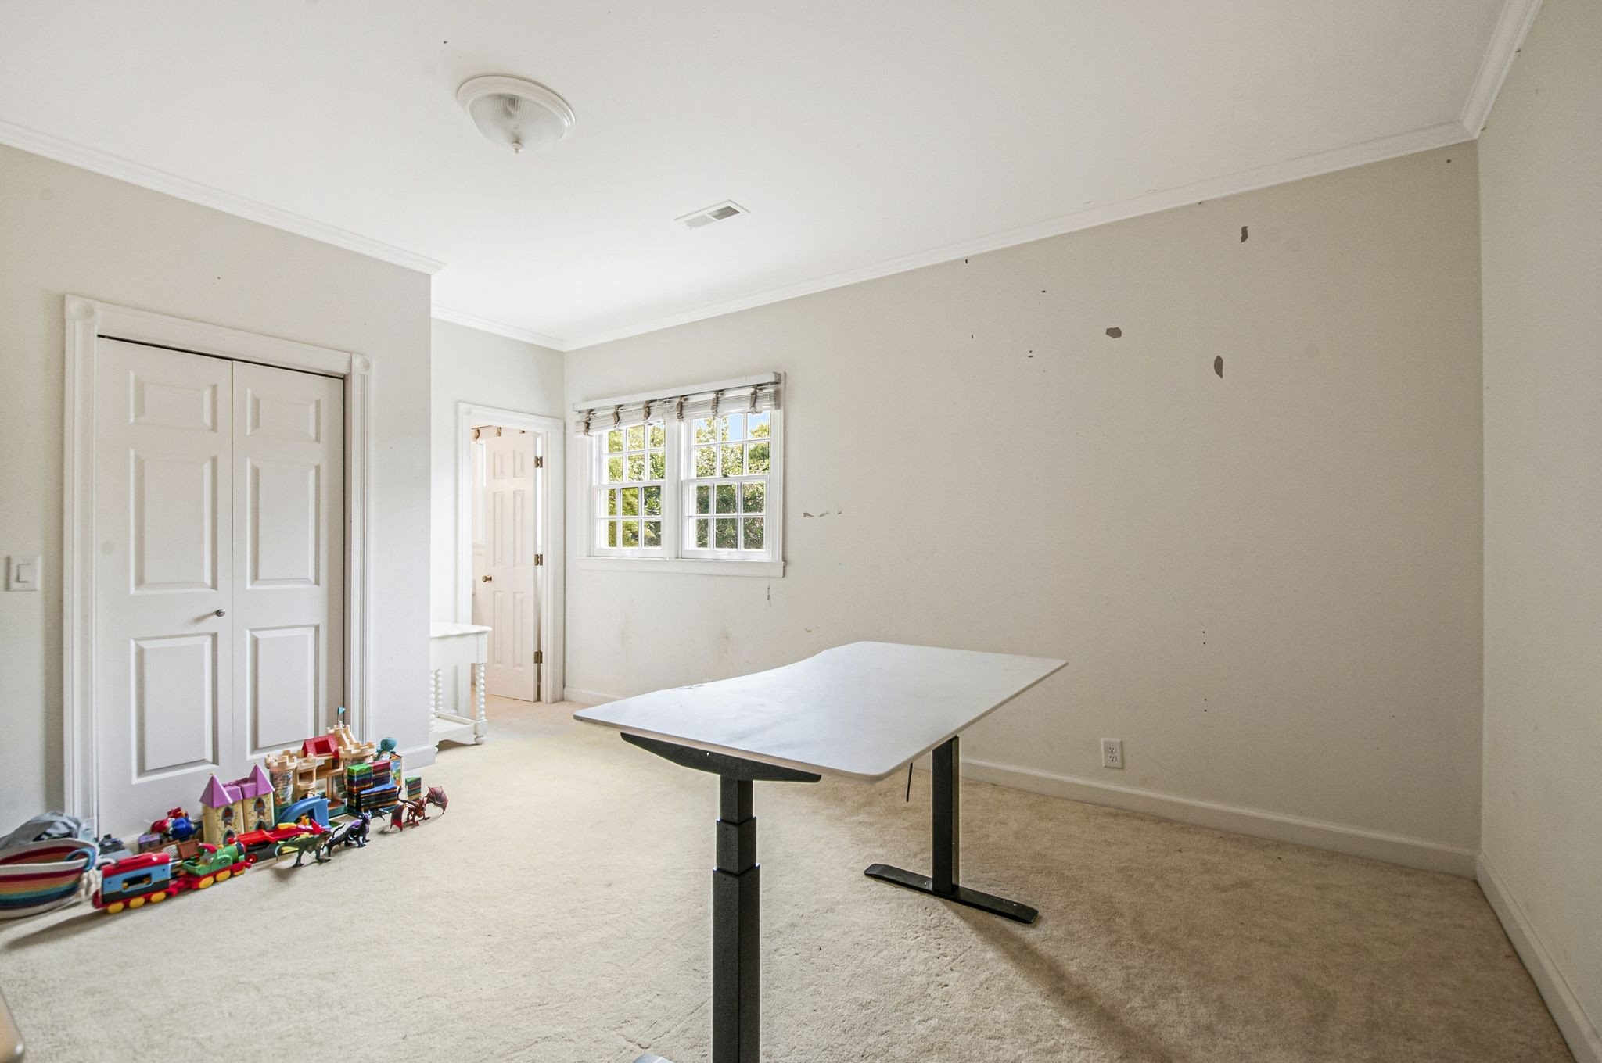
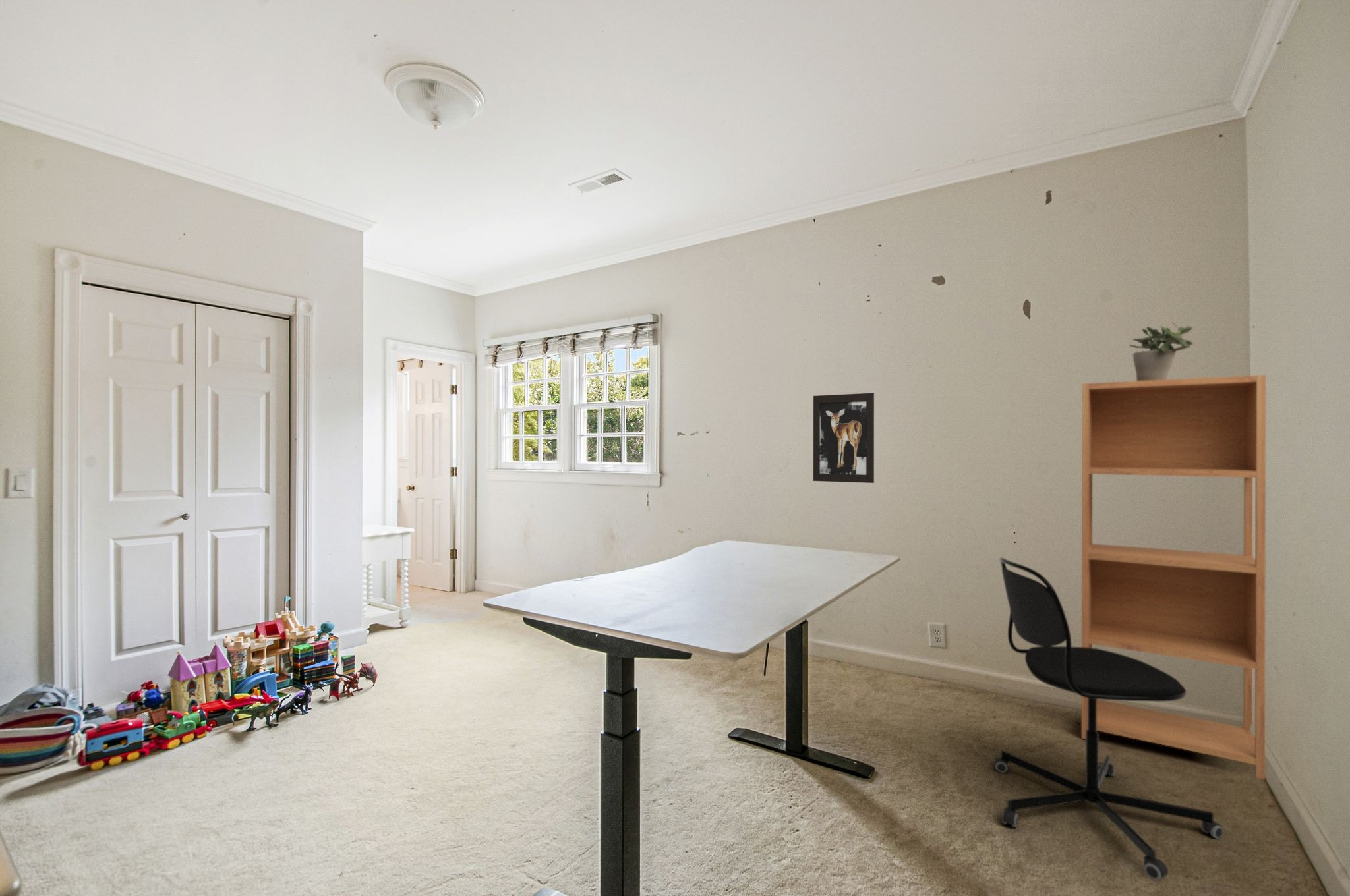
+ wall art (842, 438)
+ office chair (1097, 690)
+ potted plant (1163, 352)
+ bookcase (1165, 563)
